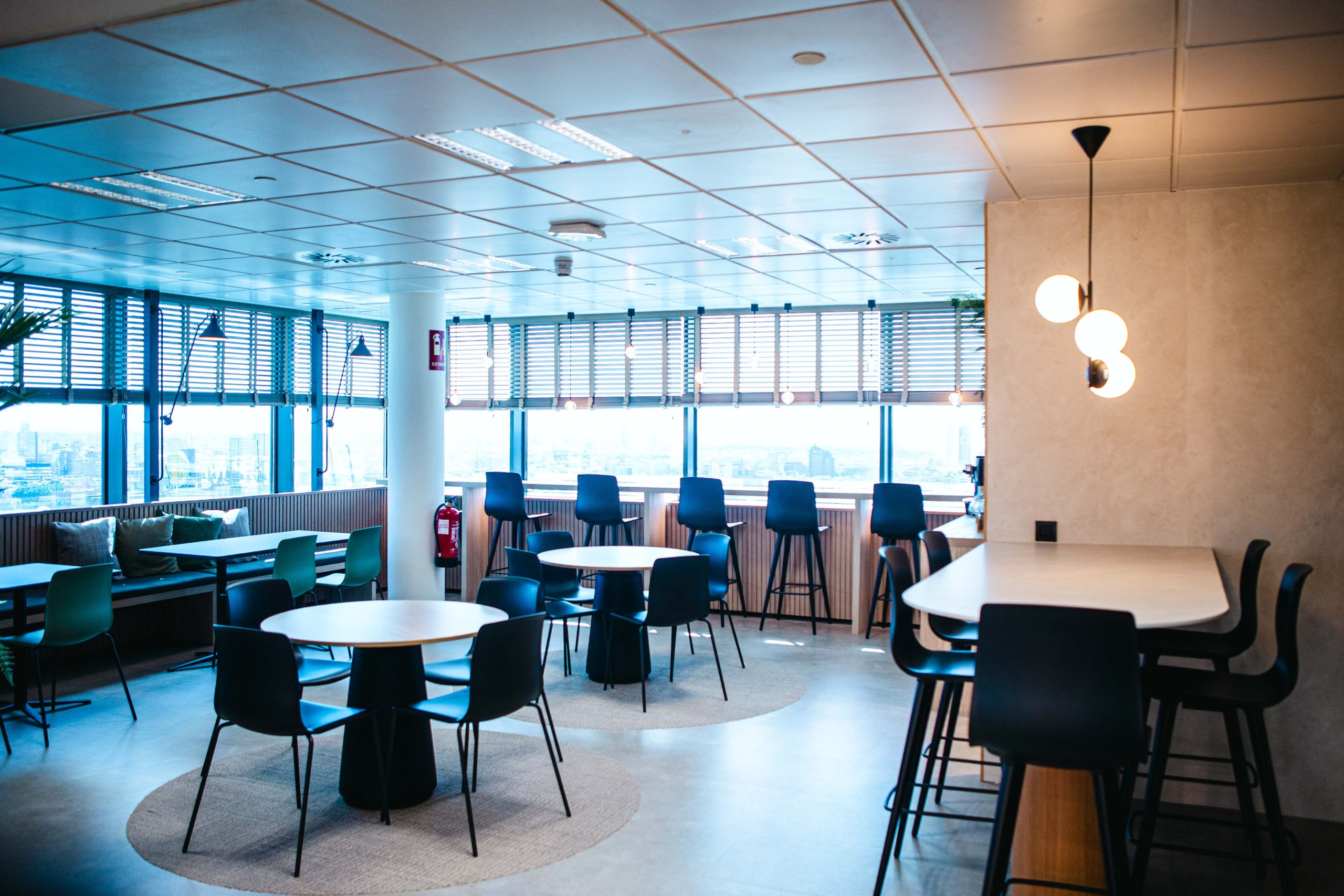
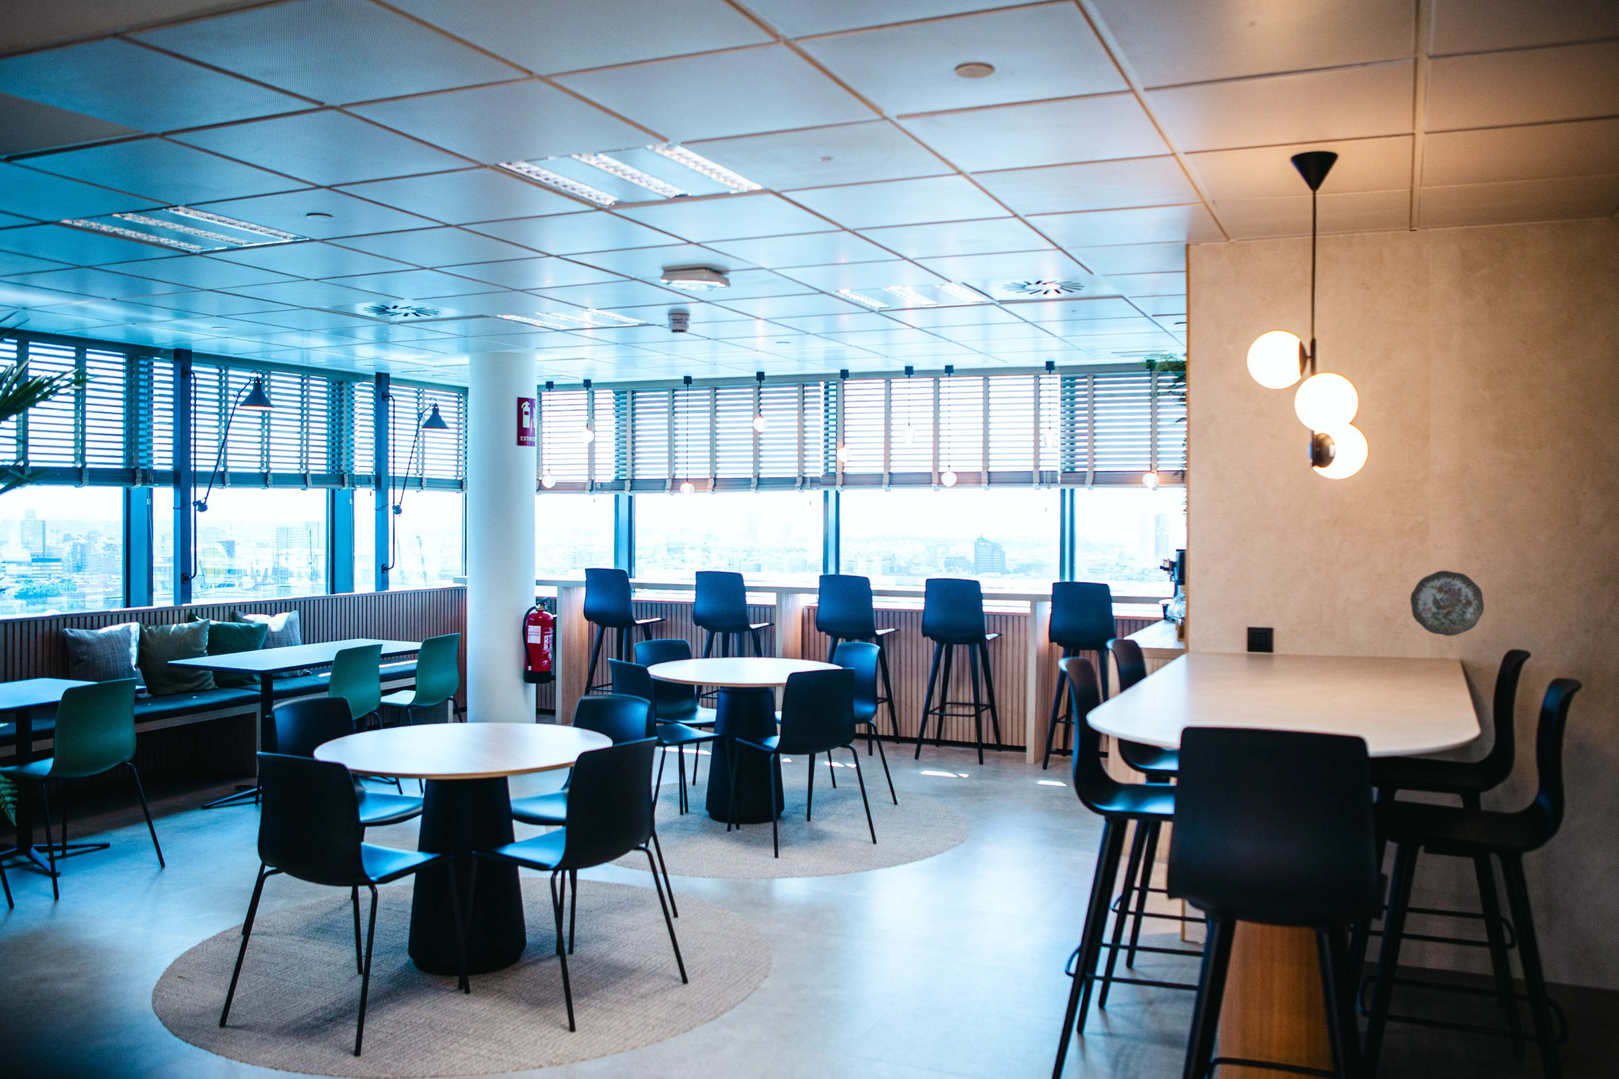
+ decorative plate (1447, 603)
